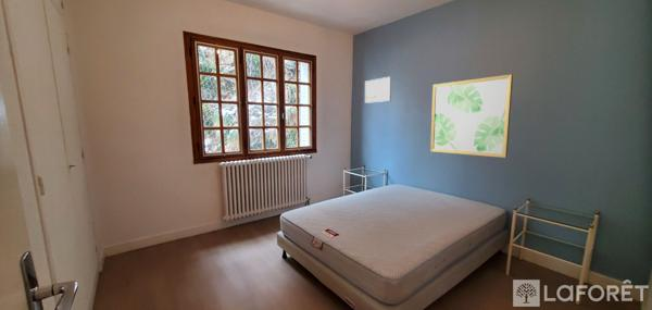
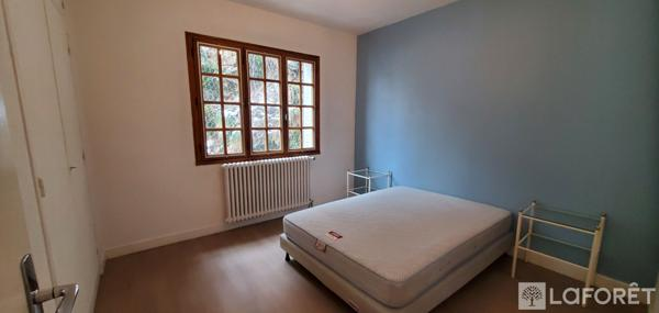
- wall art (466, 117)
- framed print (377, 90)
